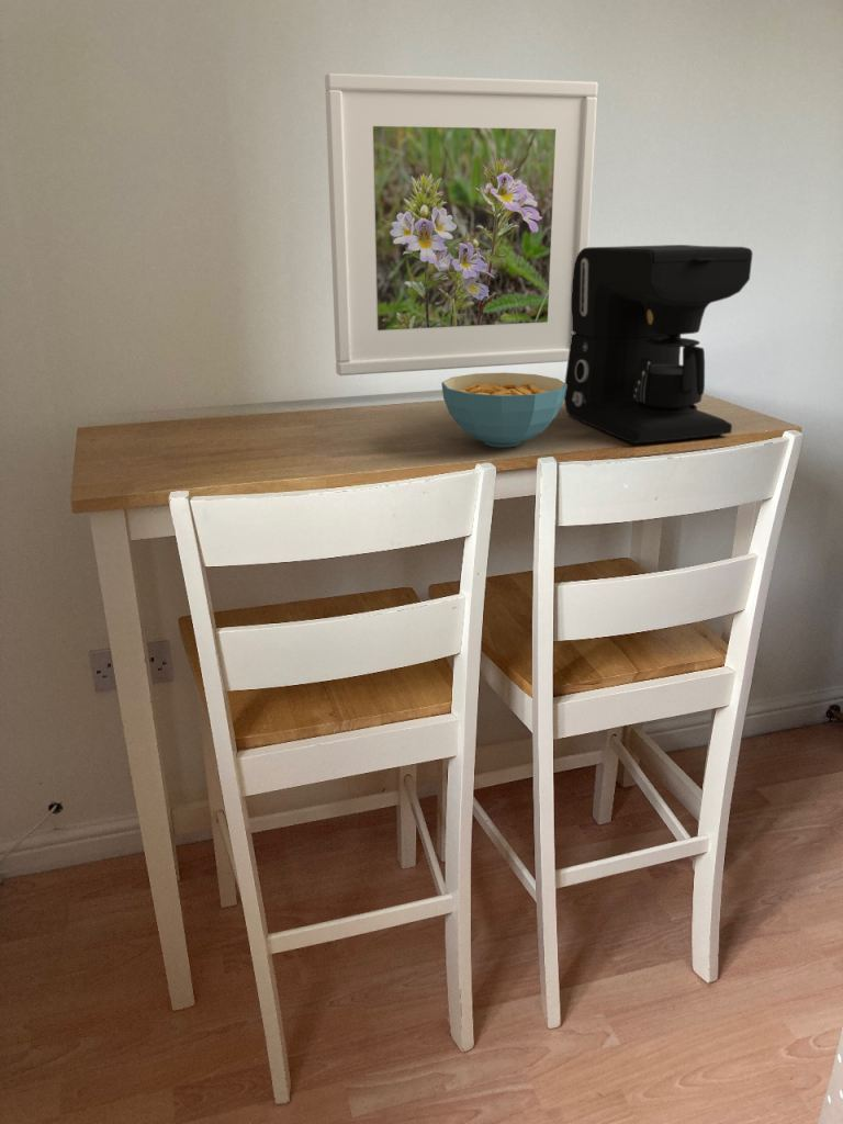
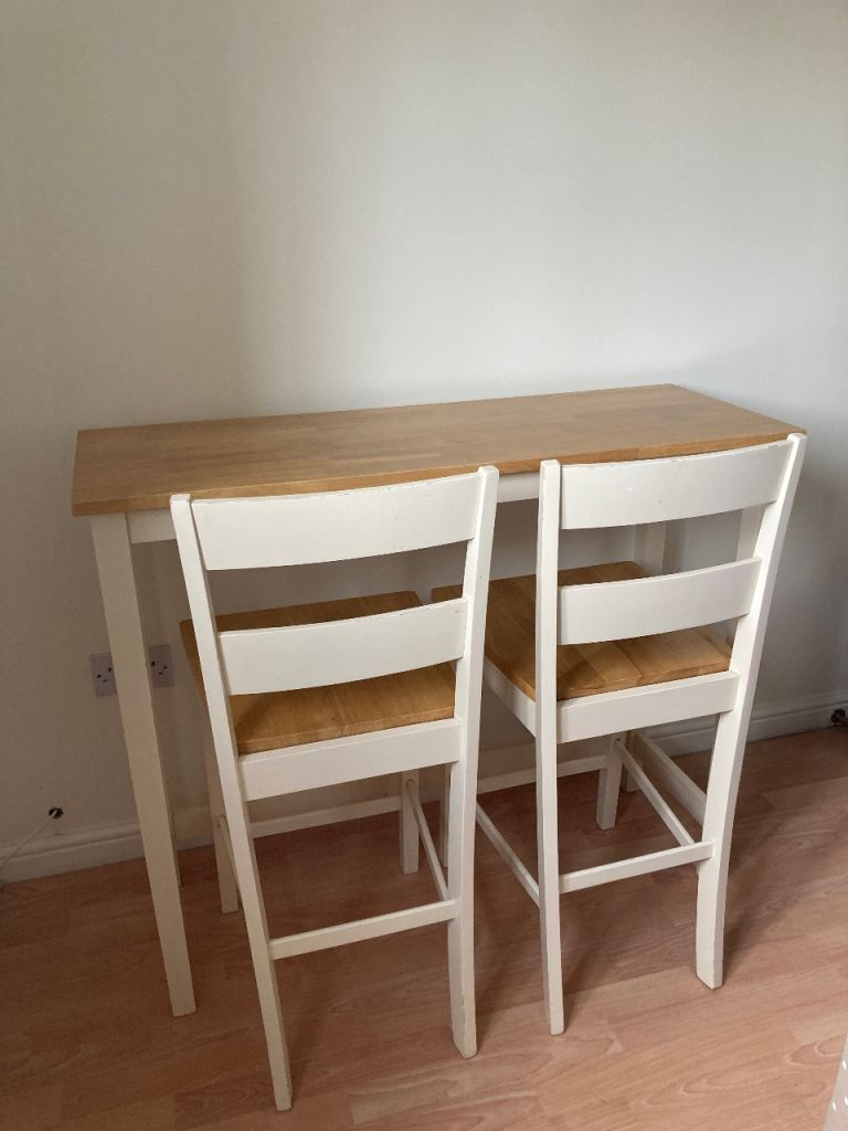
- coffee maker (653, 339)
- cereal bowl (503, 413)
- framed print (464, 229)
